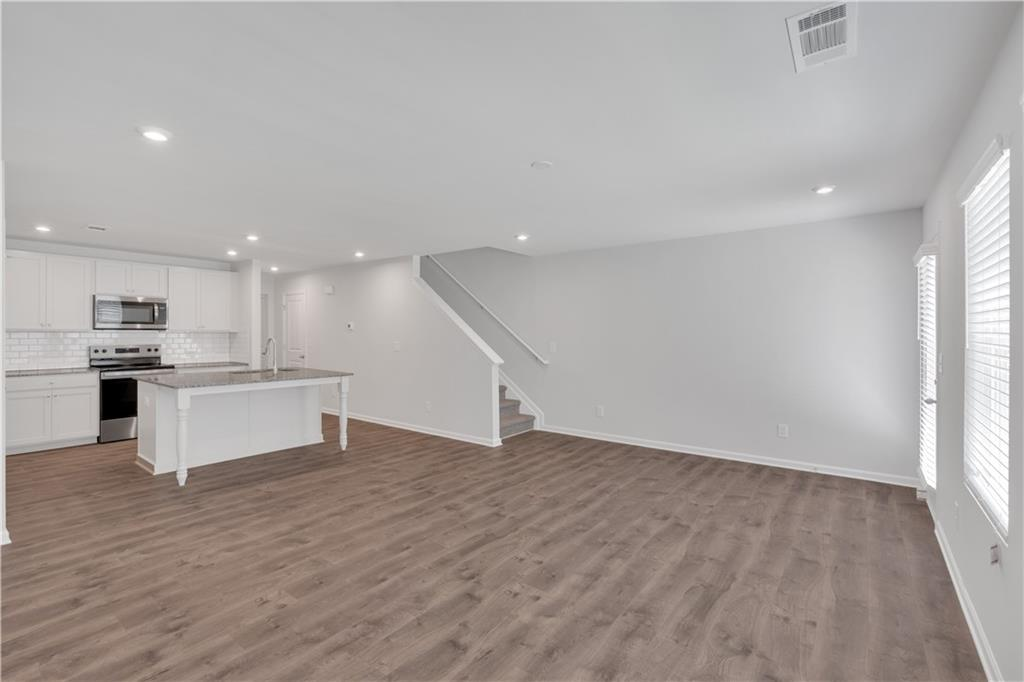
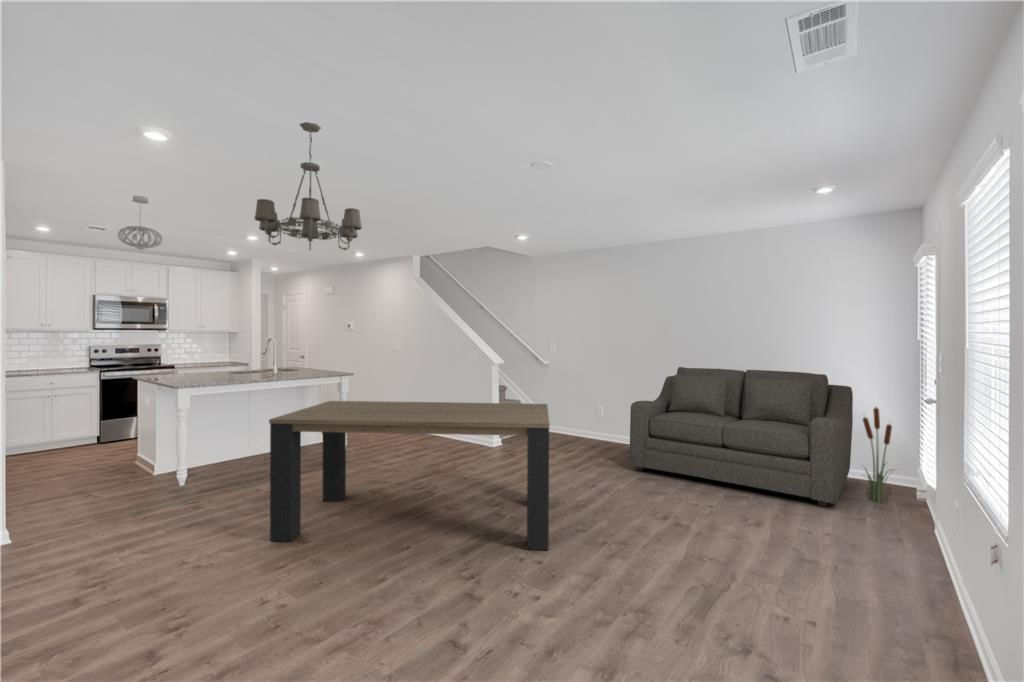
+ pendant light (140, 223)
+ dining table (423, 433)
+ sofa (736, 422)
+ decorative plant (878, 451)
+ chandelier (310, 185)
